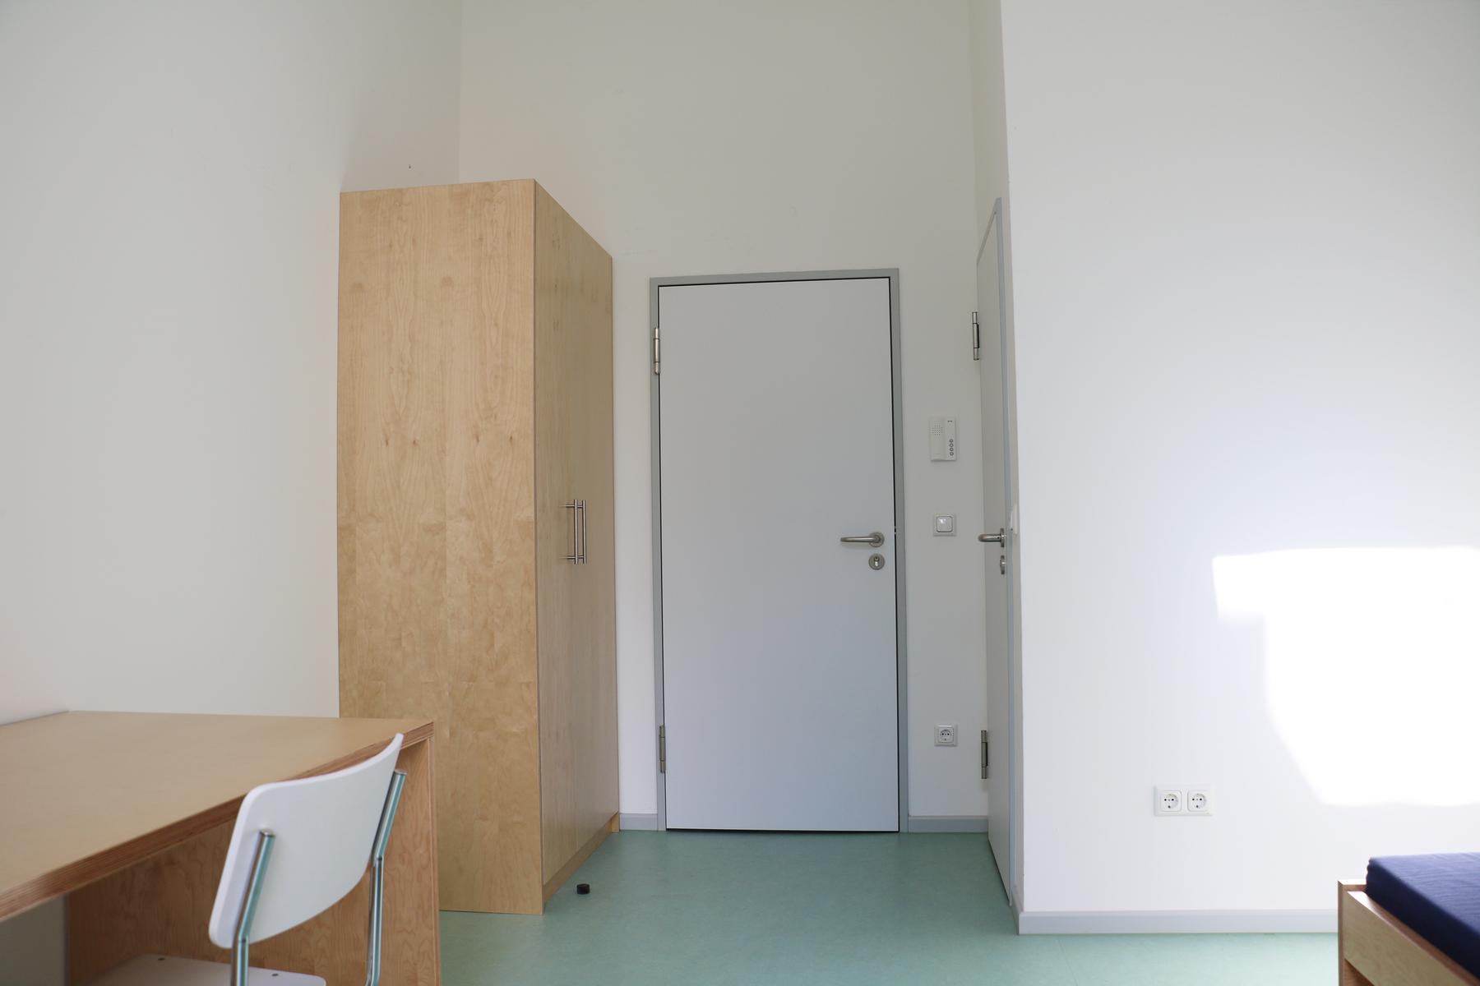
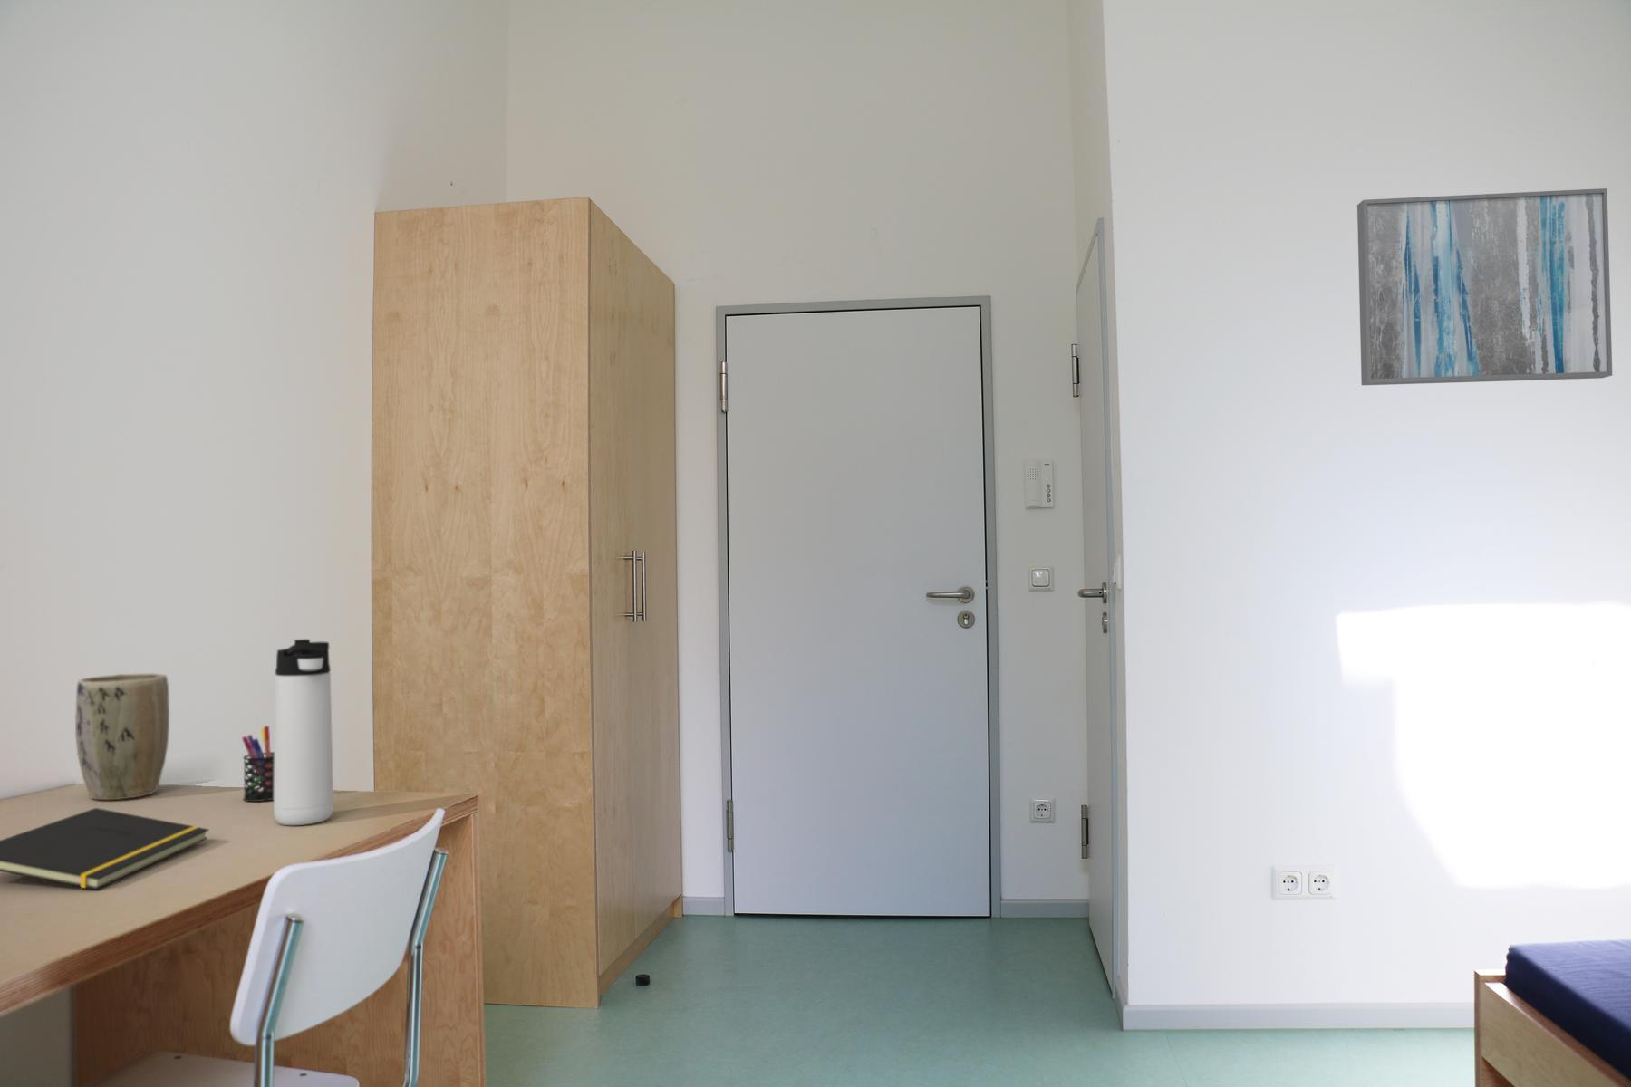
+ wall art (1482, 288)
+ pen holder (268, 759)
+ thermos bottle (306, 732)
+ plant pot (124, 735)
+ notepad (95, 846)
